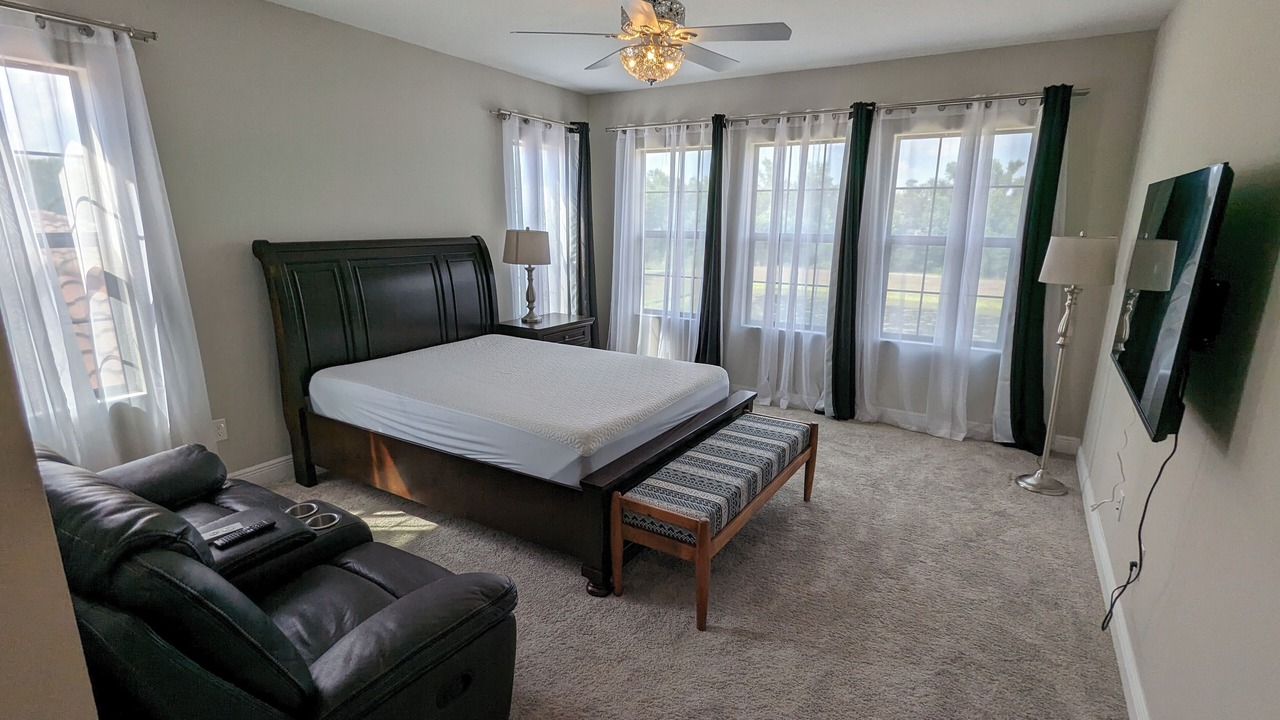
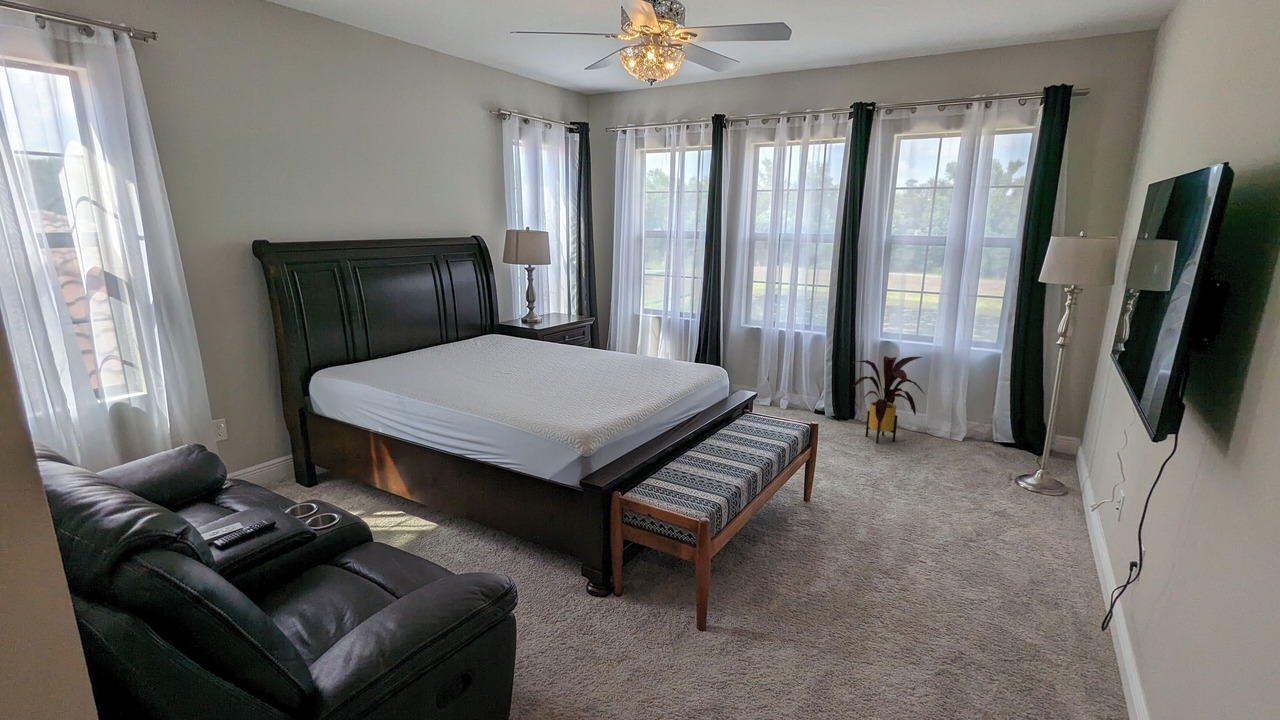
+ house plant (882, 397)
